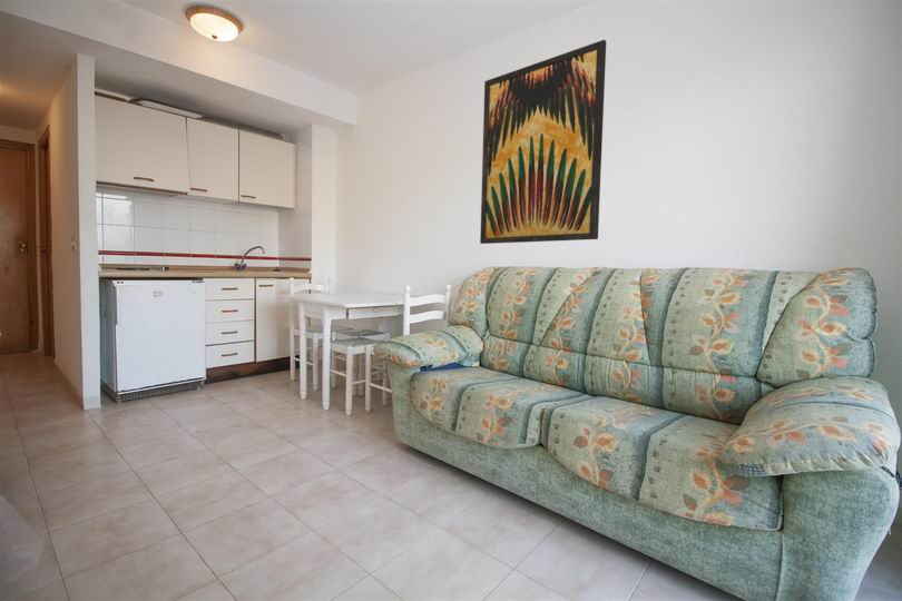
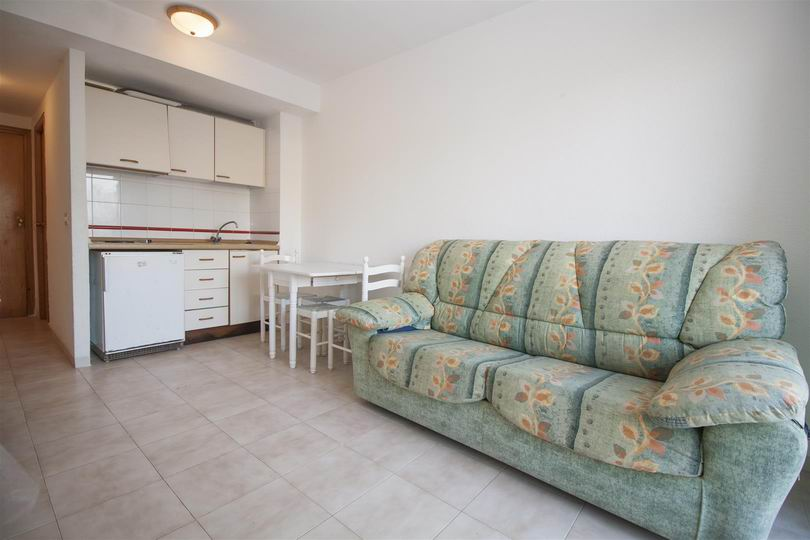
- wall art (536, 152)
